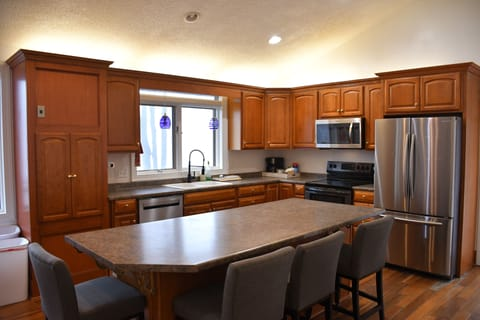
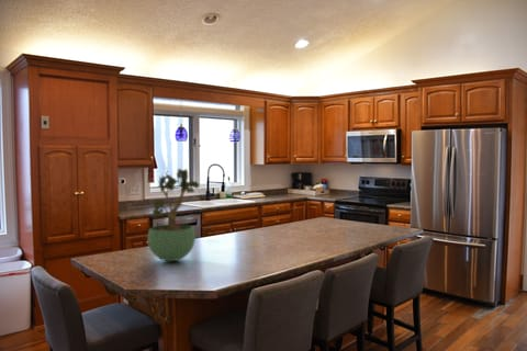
+ potted plant (172, 214)
